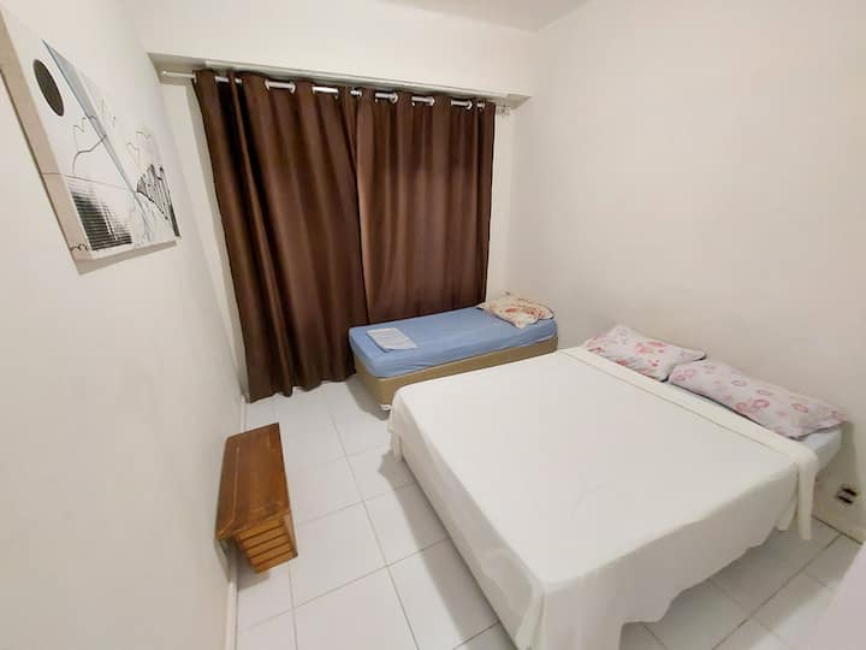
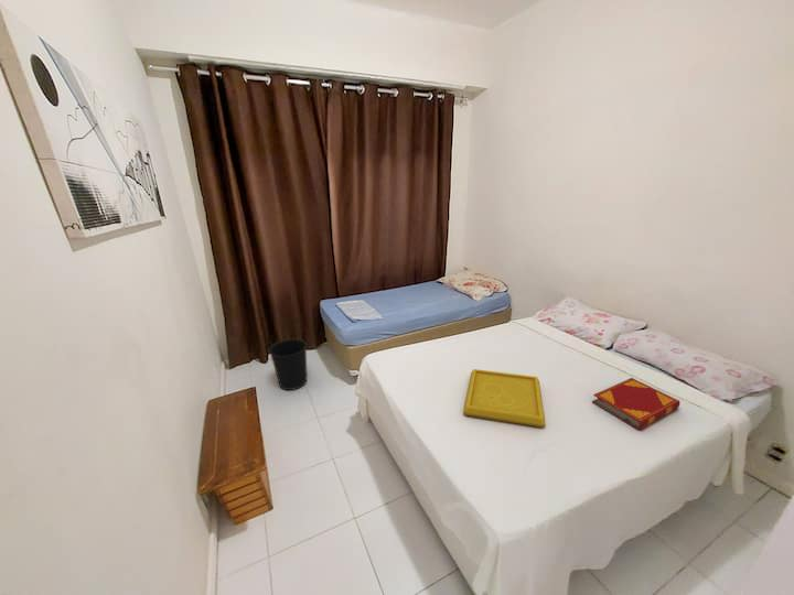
+ hardback book (635, 401)
+ wastebasket (290, 365)
+ serving tray (503, 394)
